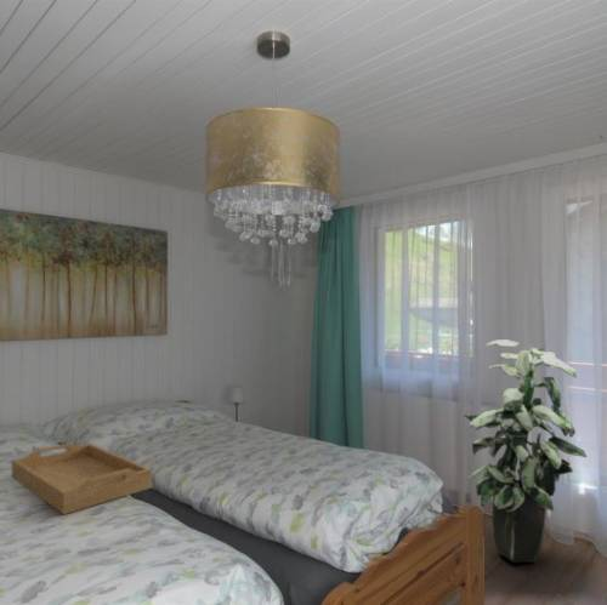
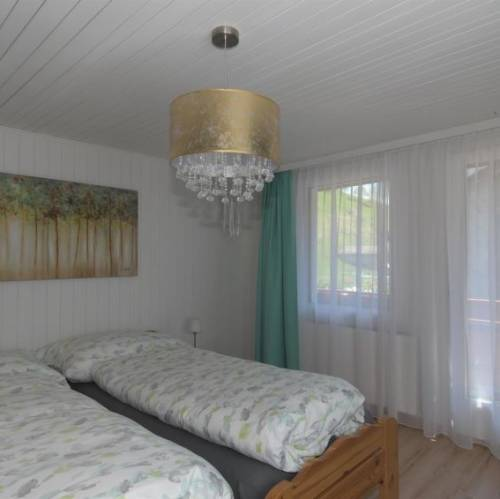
- indoor plant (517, 445)
- serving tray (79, 470)
